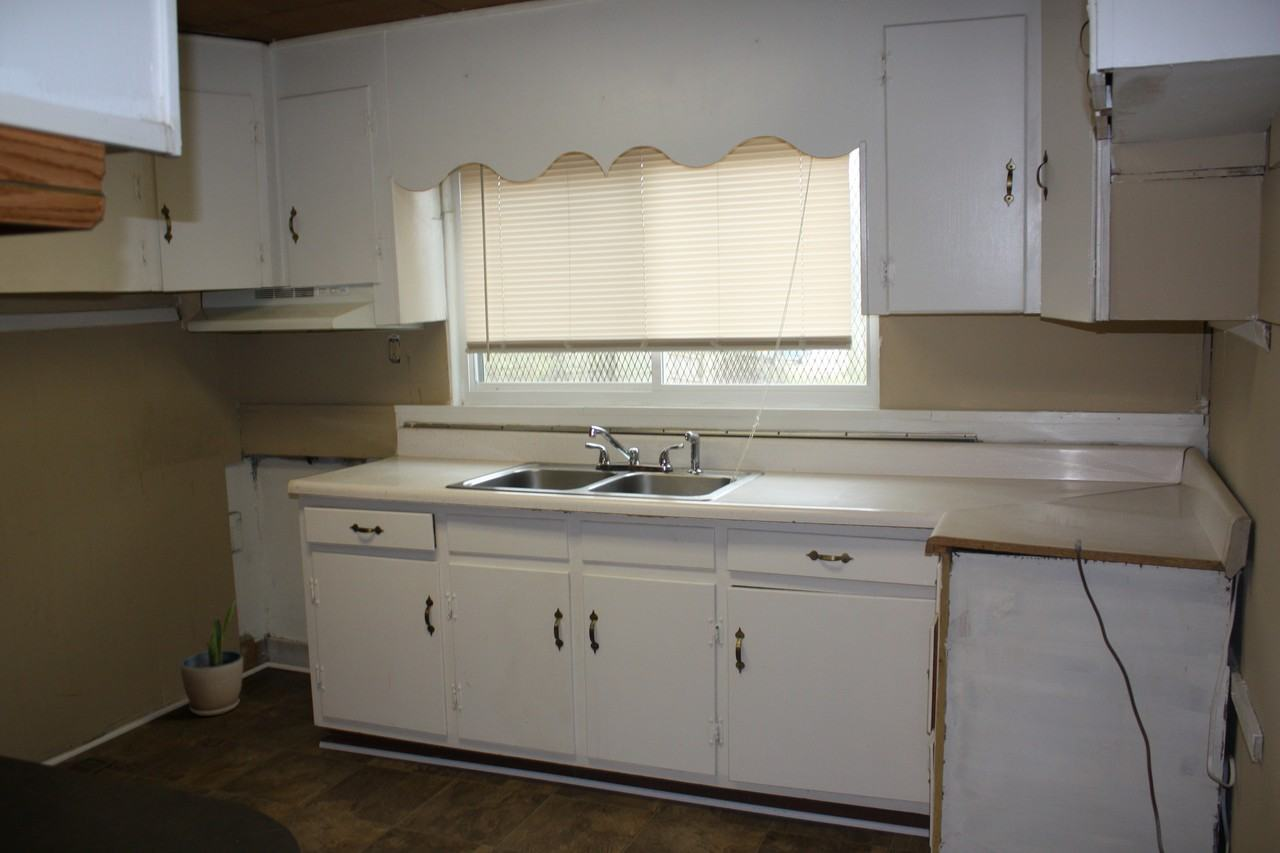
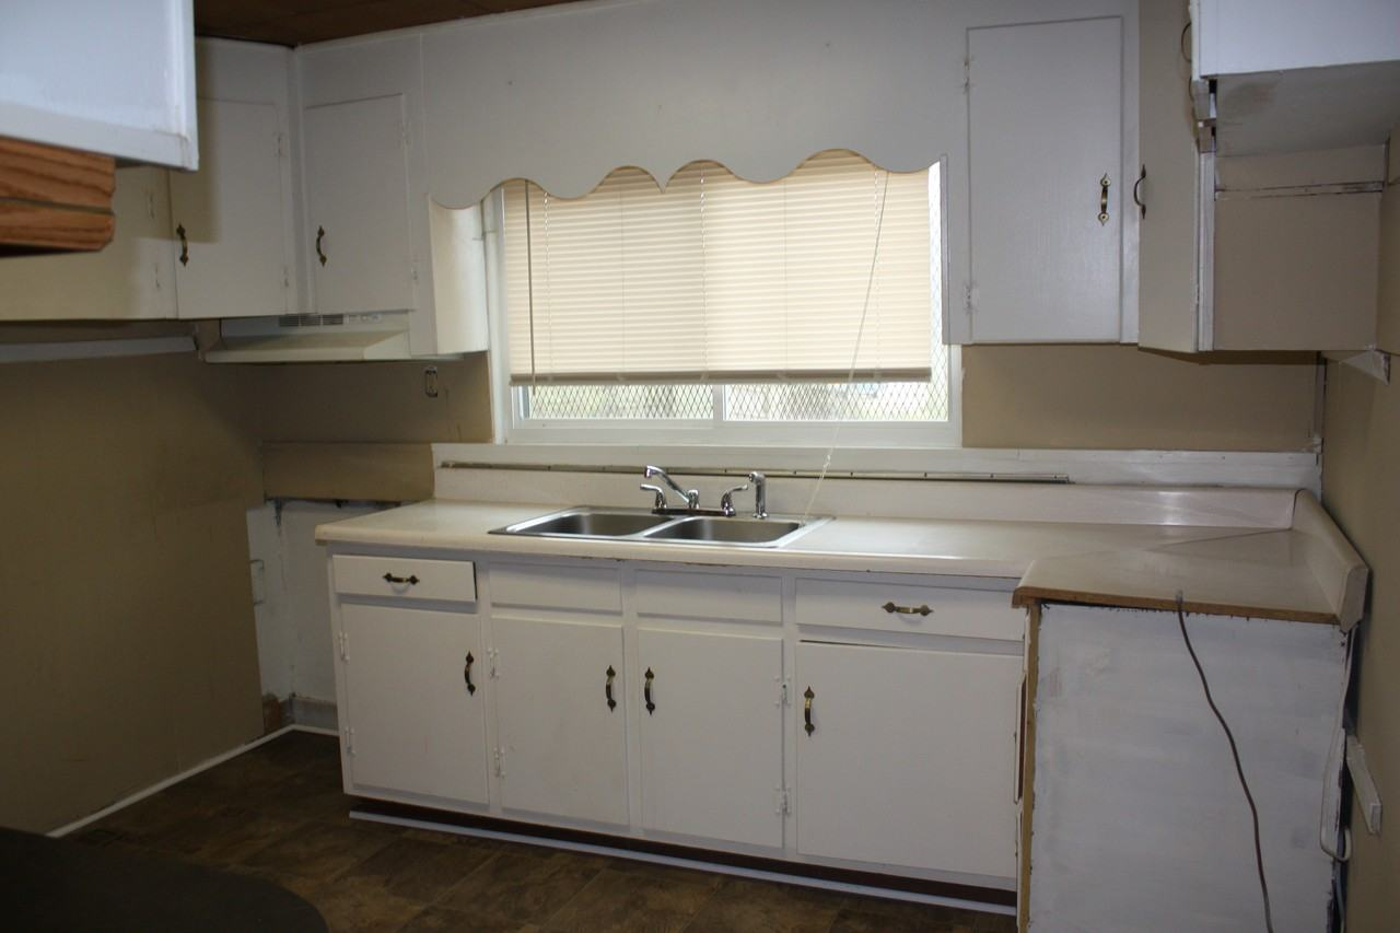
- potted plant (211, 656)
